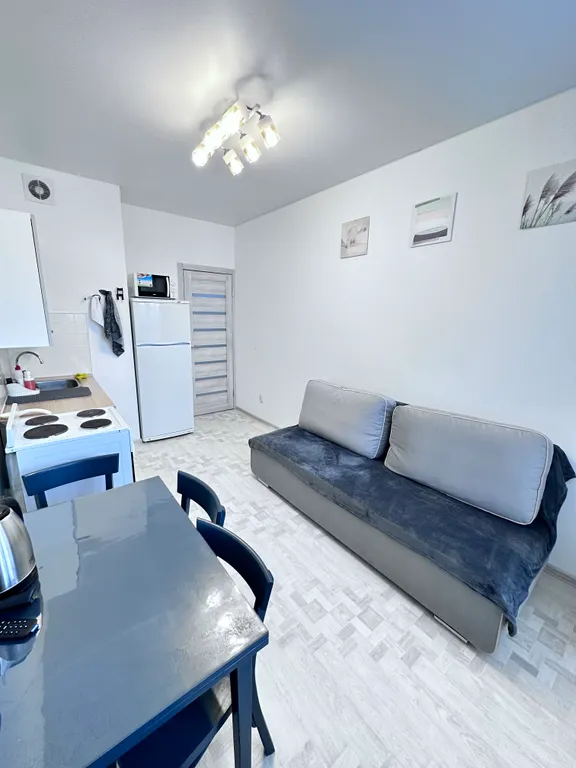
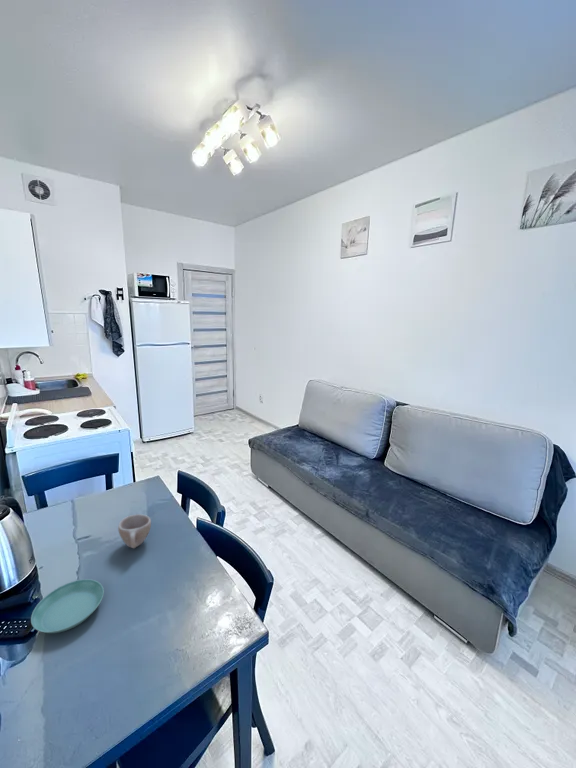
+ cup (135, 534)
+ saucer (69, 607)
